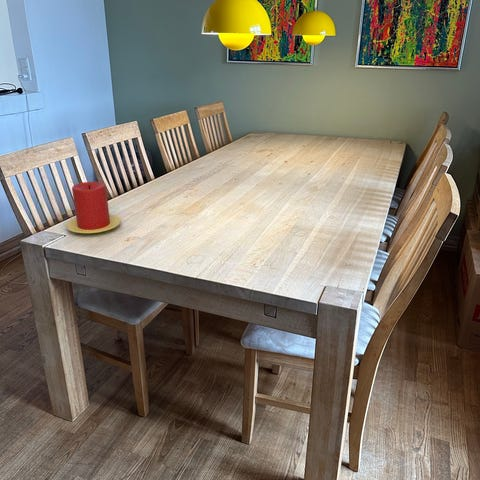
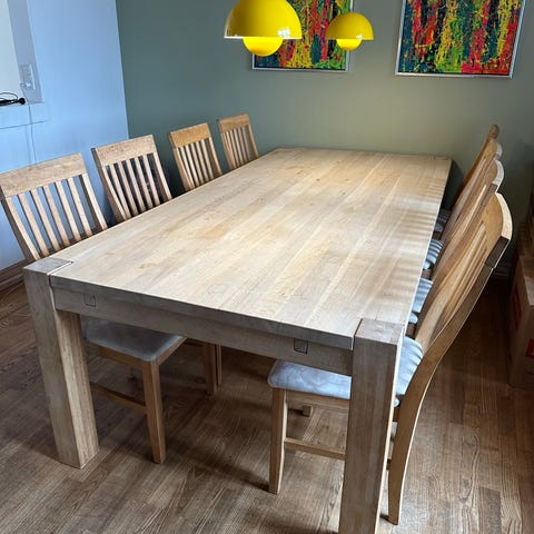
- candle (91, 206)
